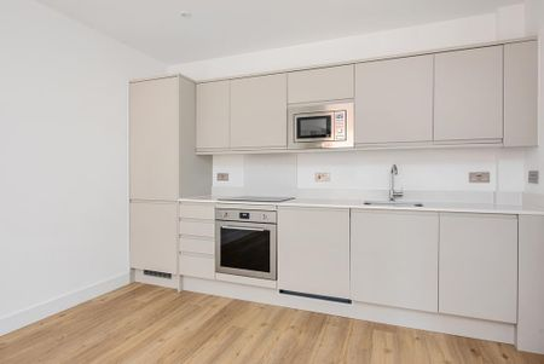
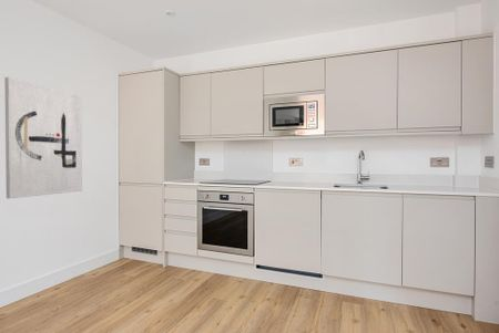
+ wall art (48, 141)
